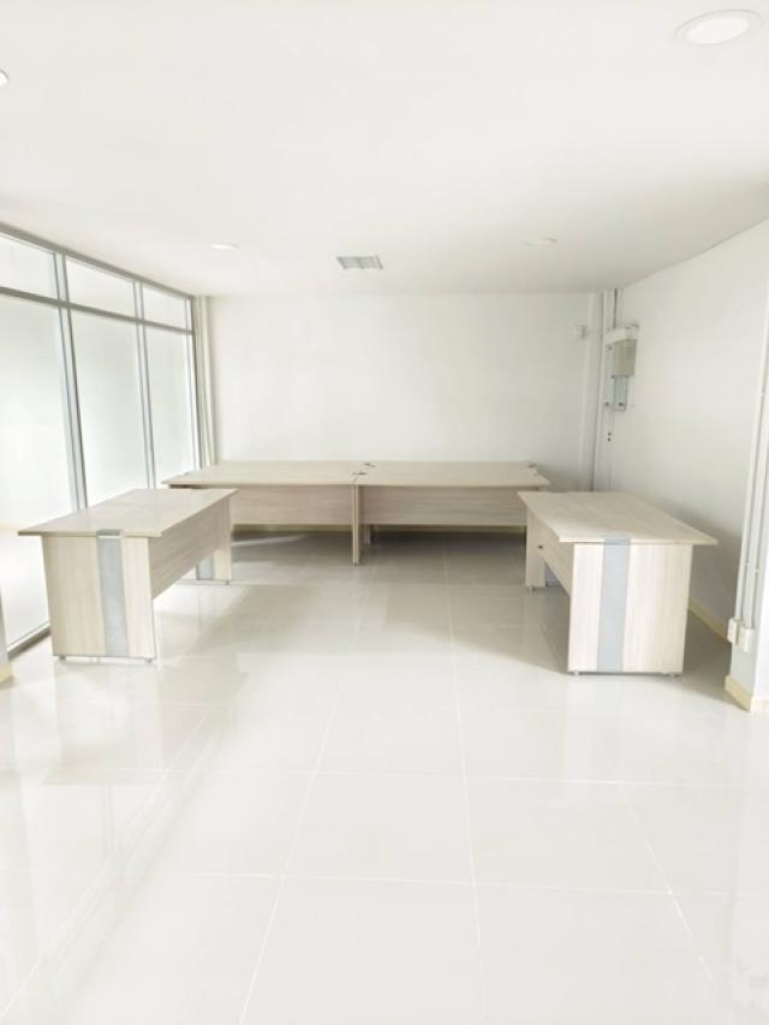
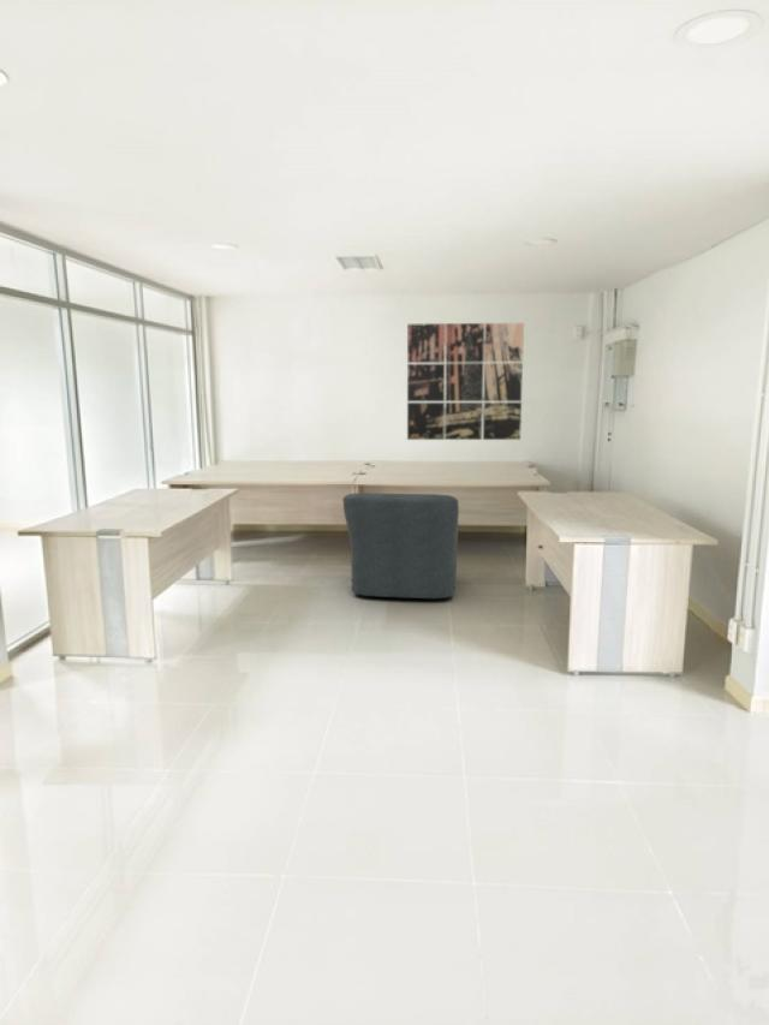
+ wall art (464, 382)
+ chair (404, 540)
